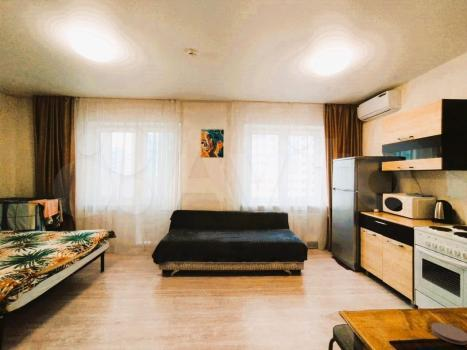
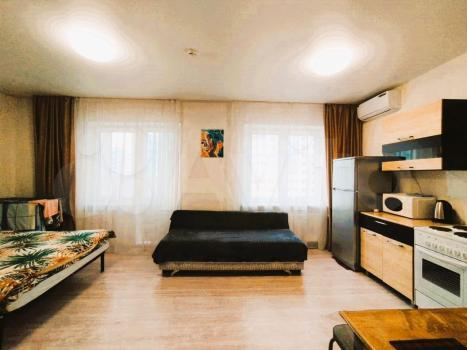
- coaster (449, 333)
